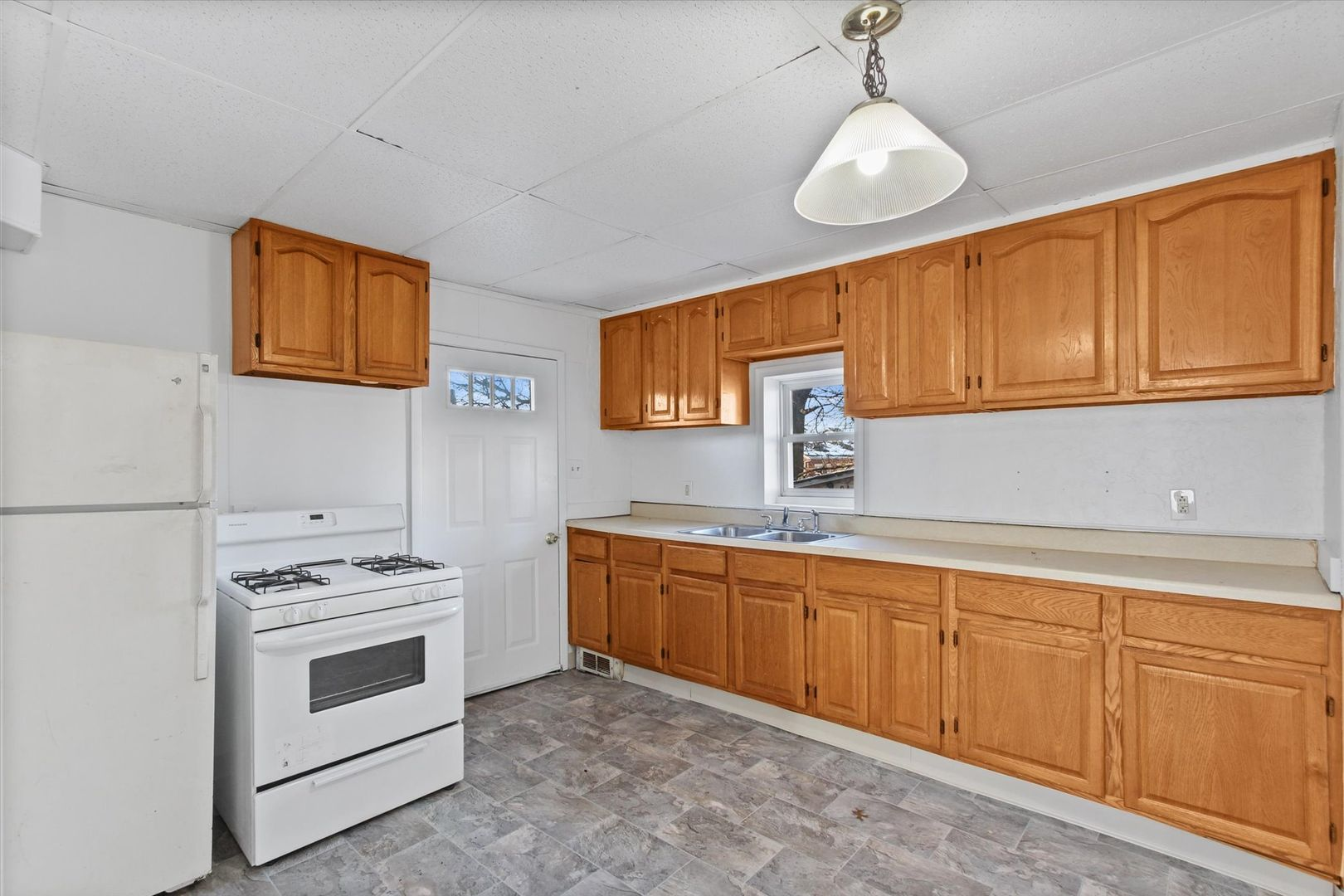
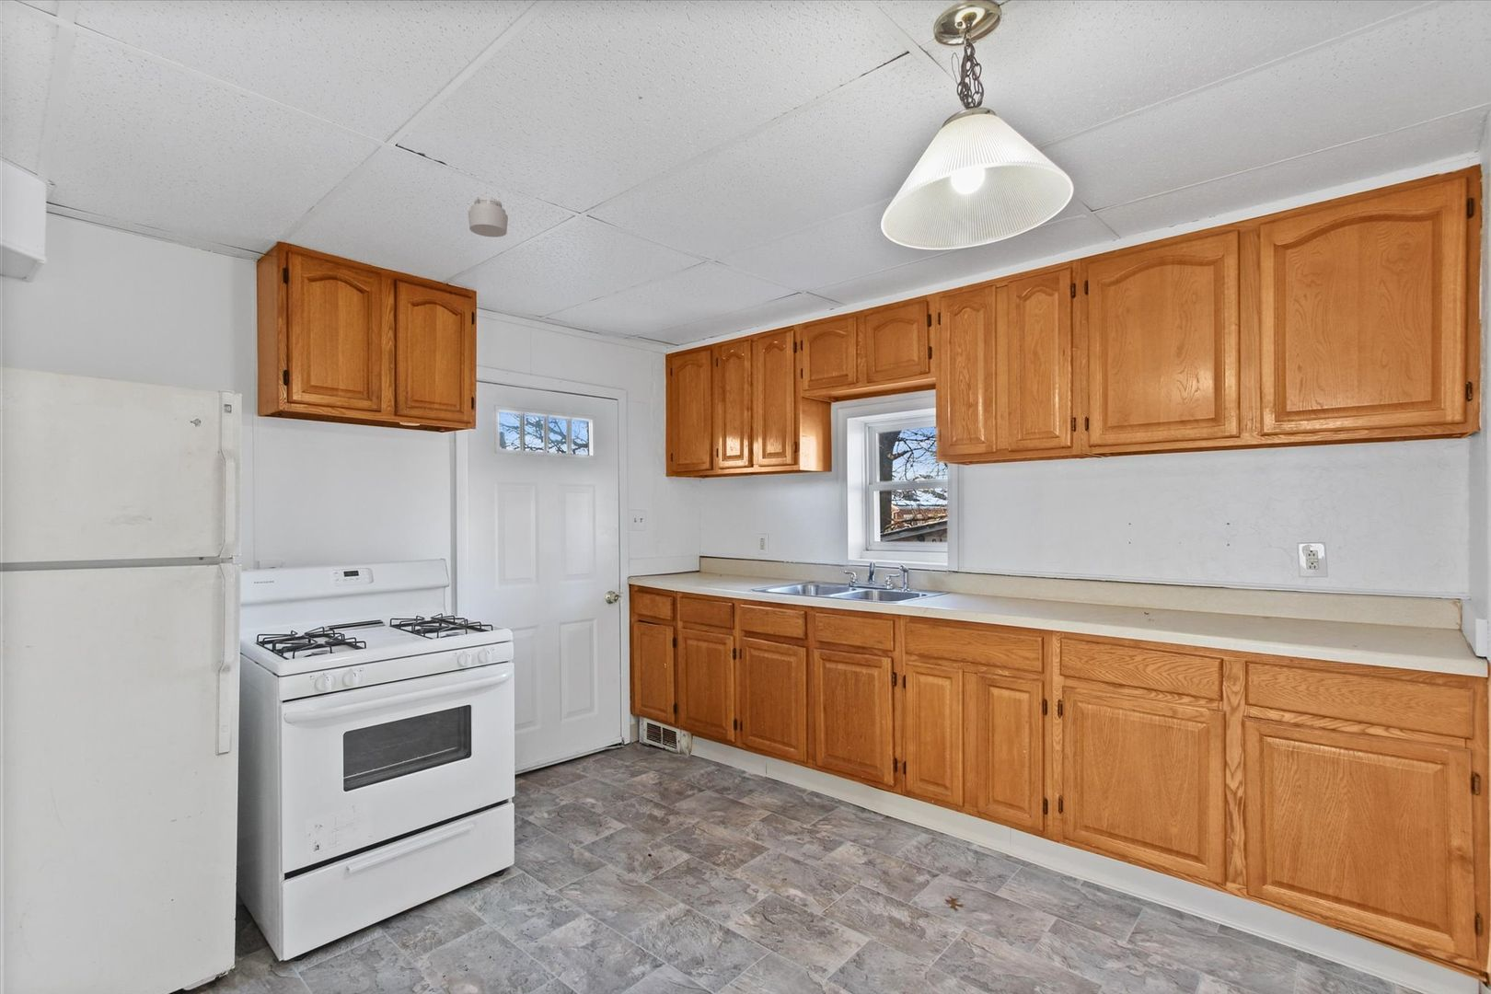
+ smoke detector (488, 216)
